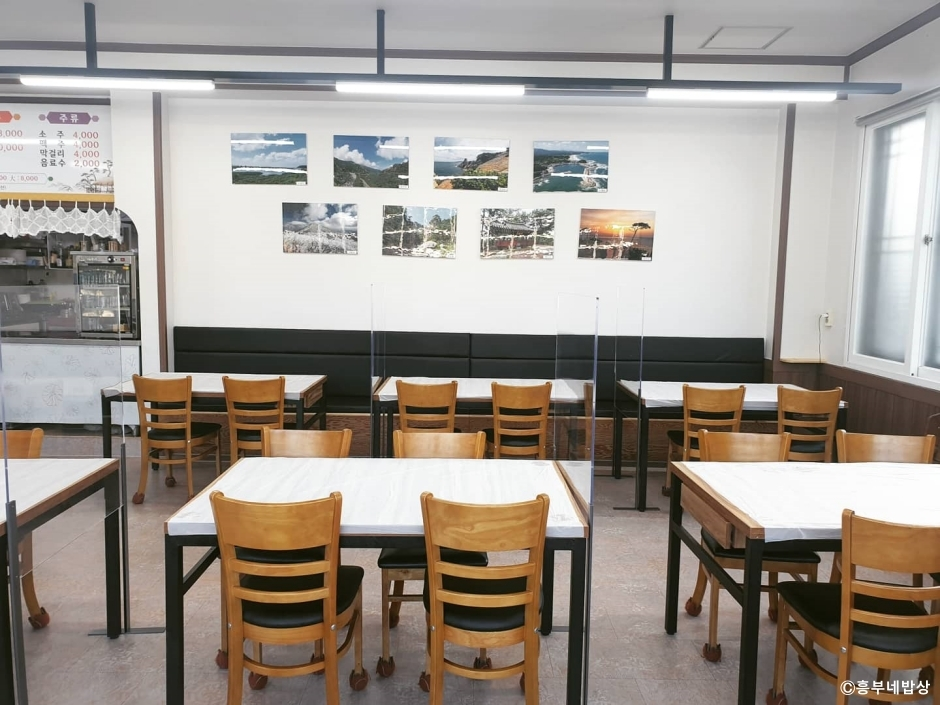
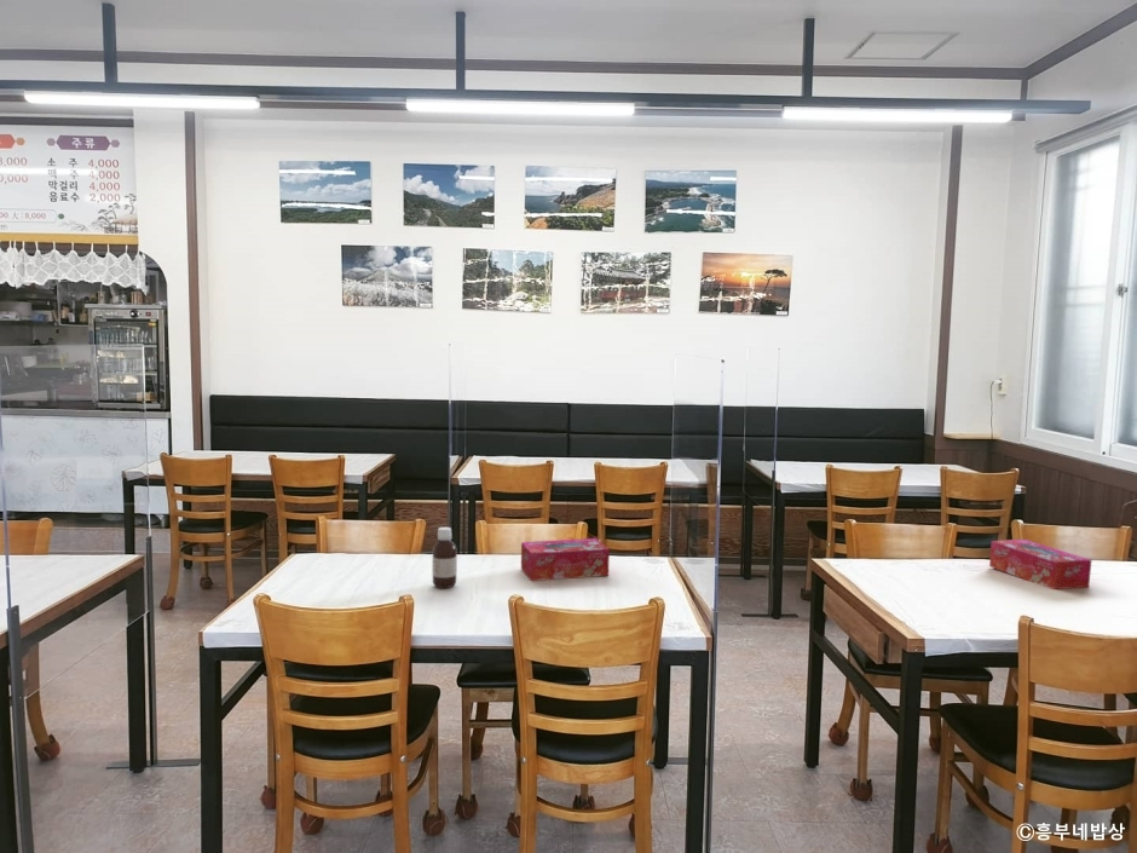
+ tissue box (1038, 563)
+ tissue box (564, 558)
+ bottle (444, 557)
